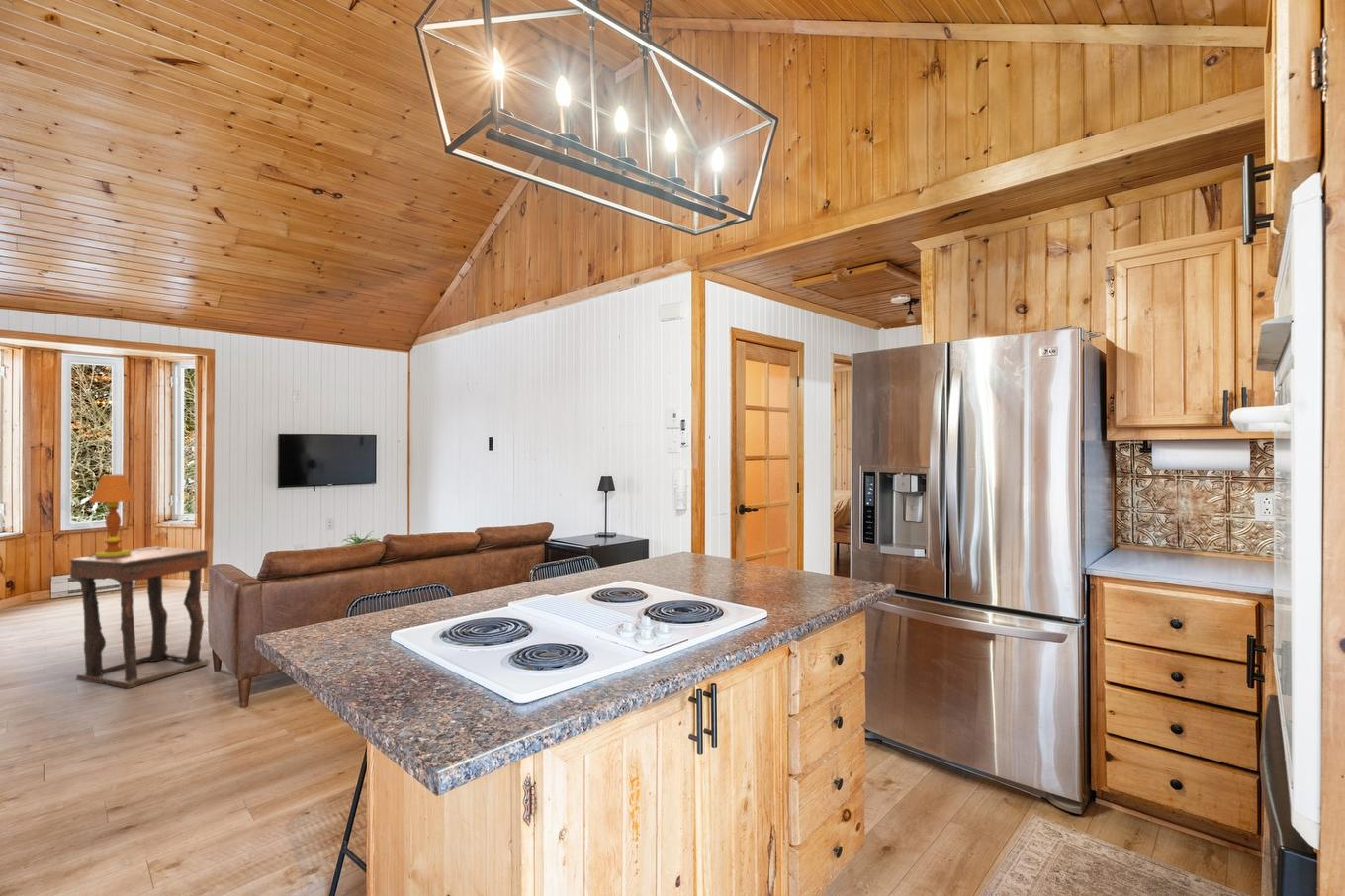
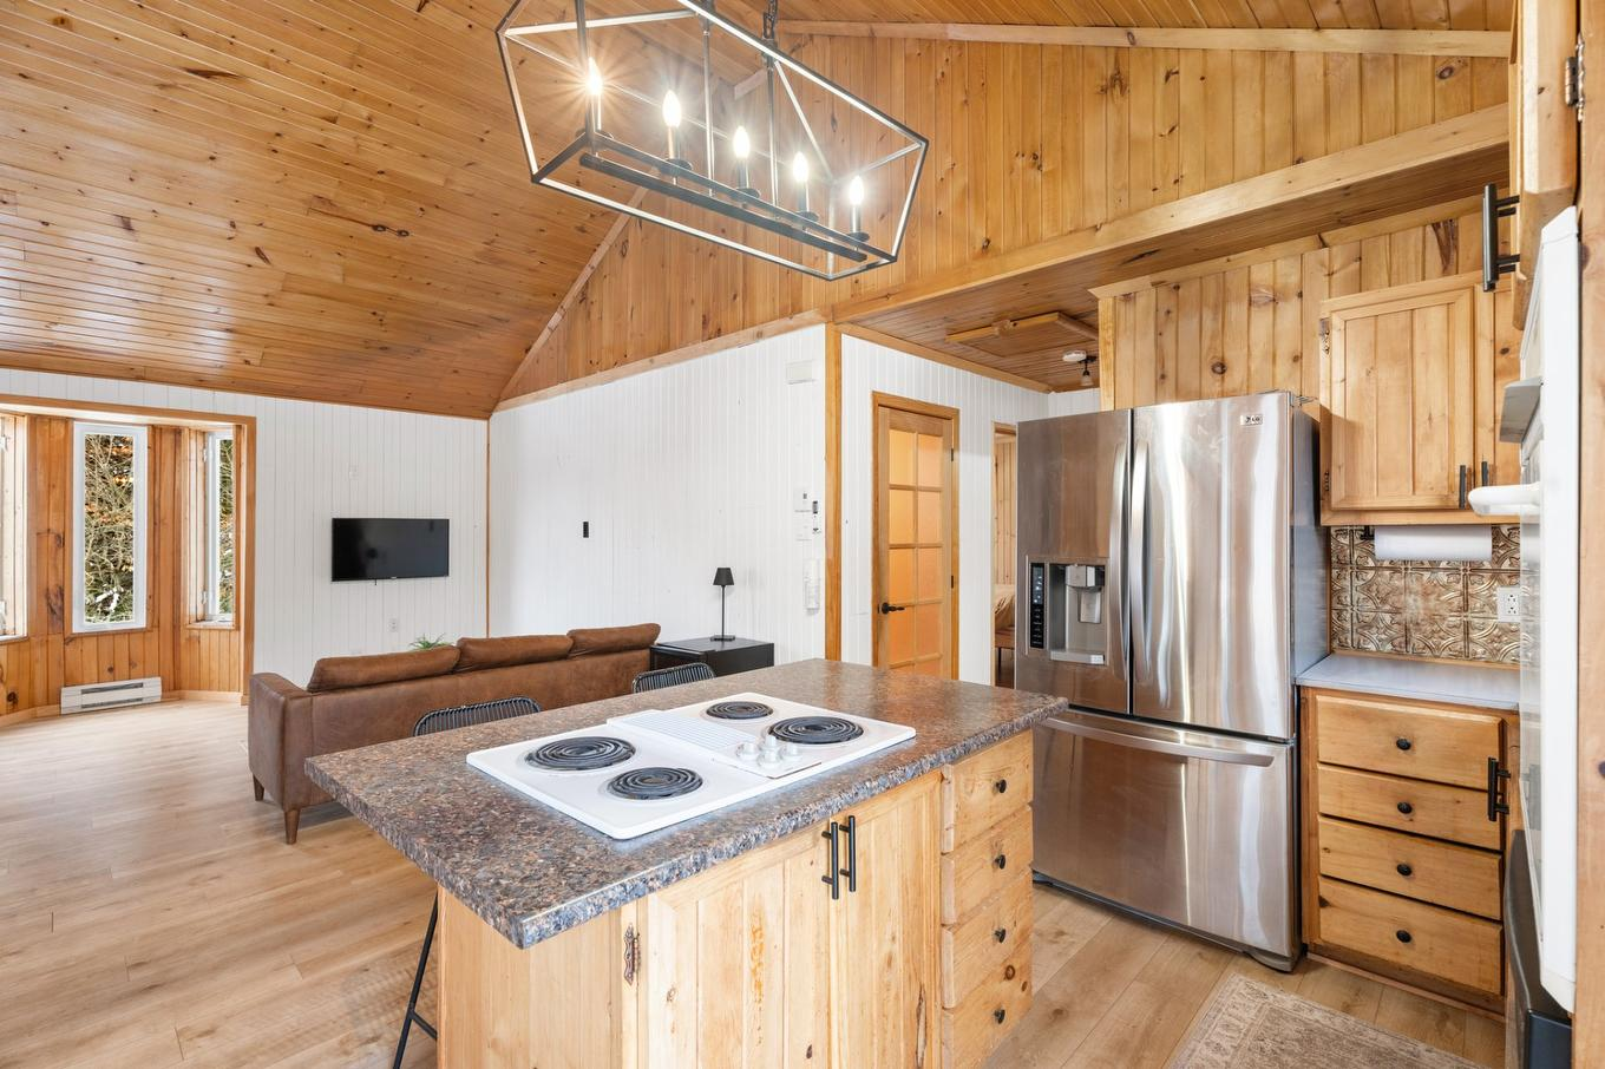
- side table (149, 609)
- table lamp (120, 517)
